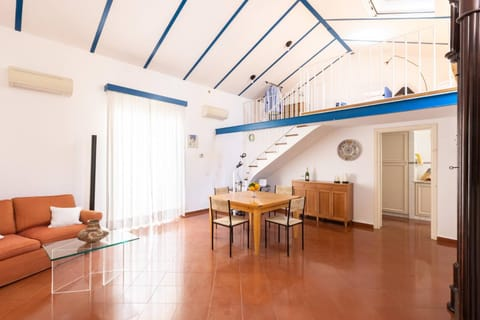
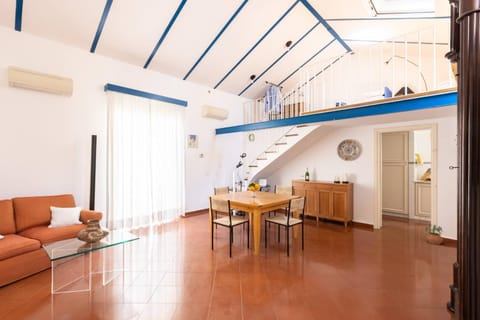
+ potted plant (434, 233)
